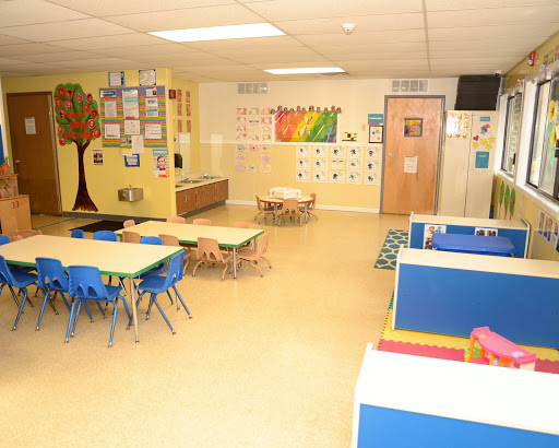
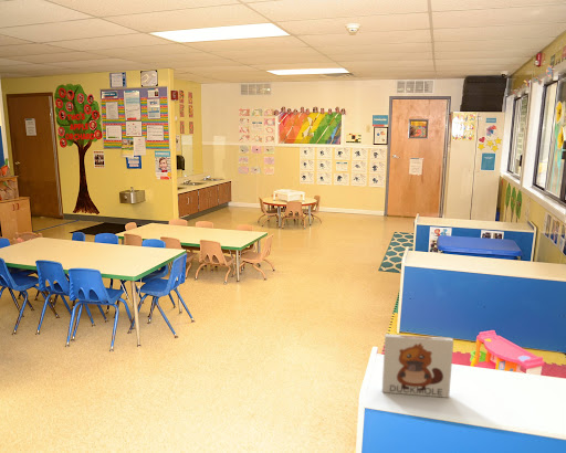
+ board game (417, 365)
